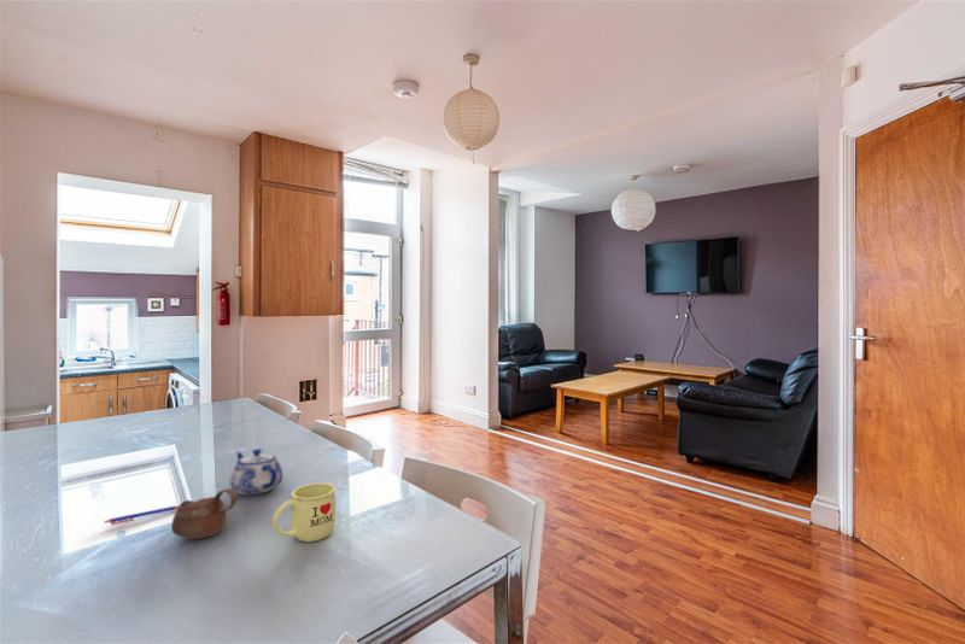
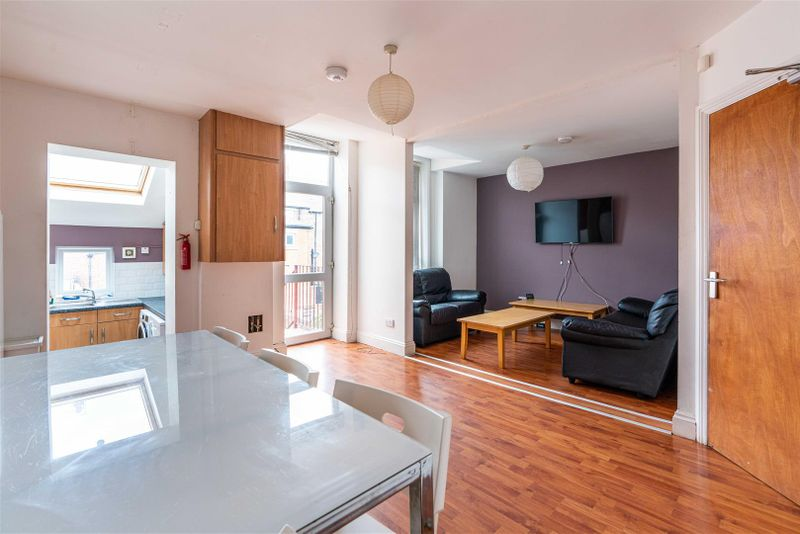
- pen (146, 513)
- teapot (255, 468)
- cup (203, 511)
- mug (305, 515)
